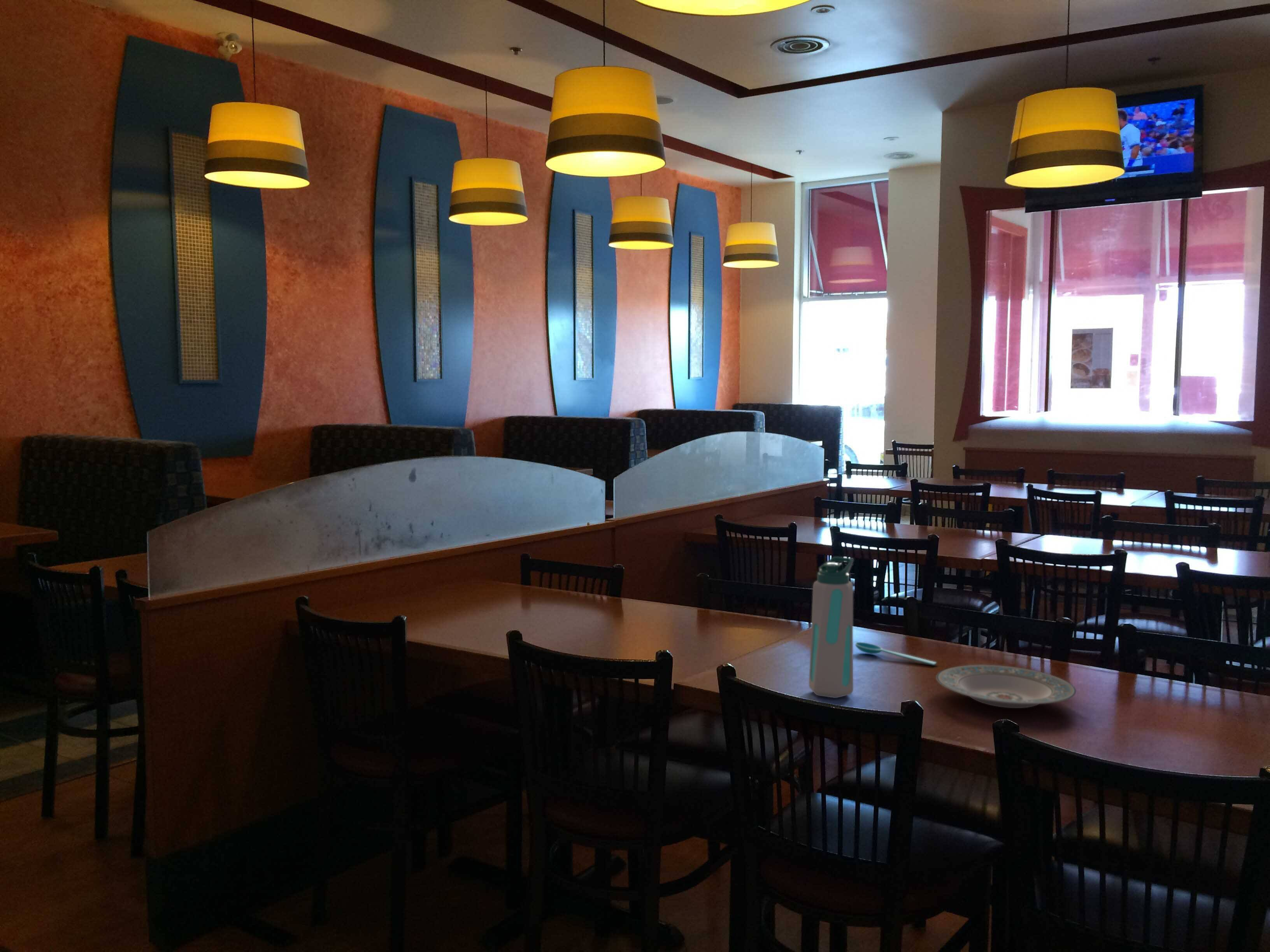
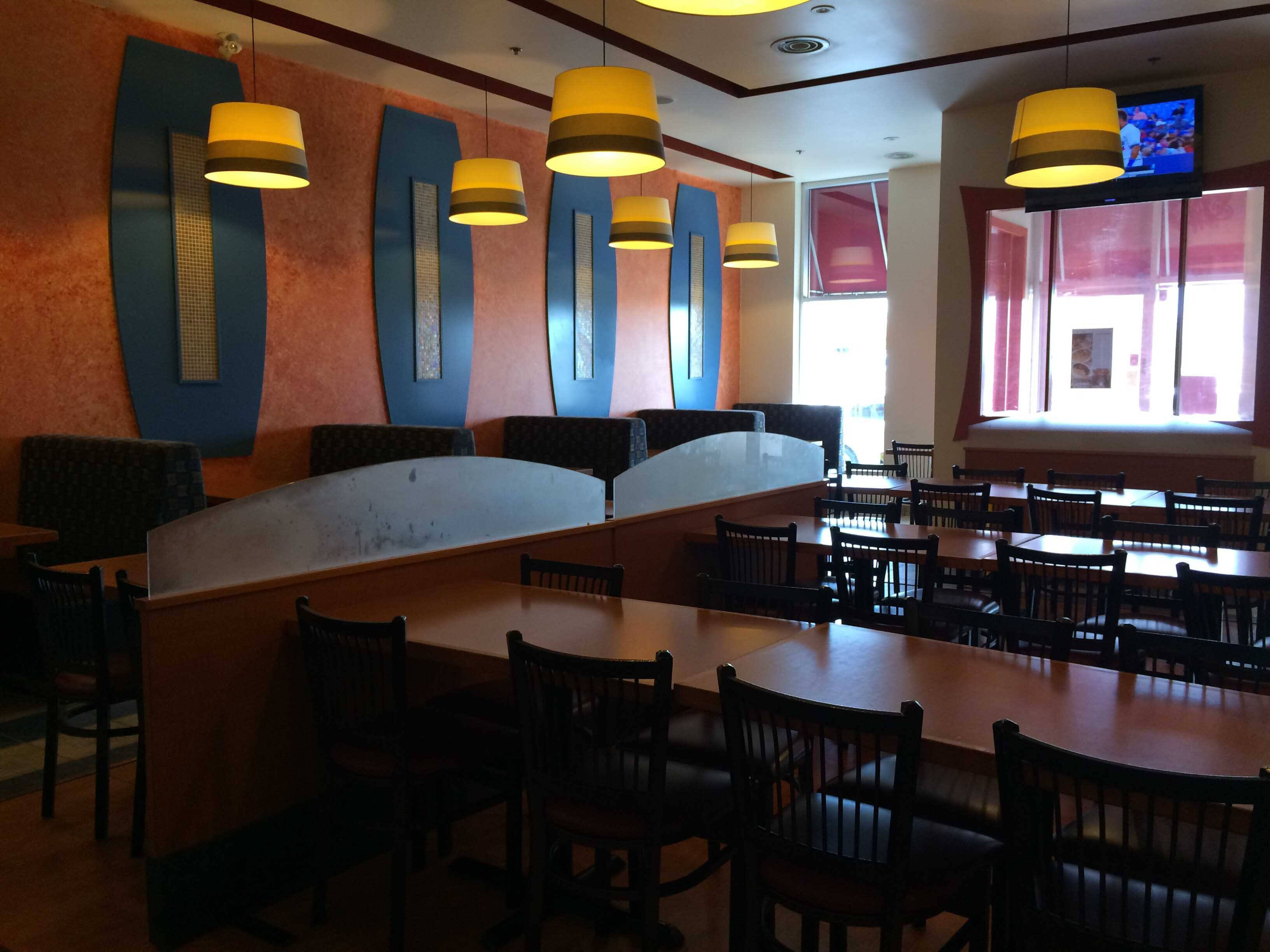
- water bottle (833, 626)
- spoon (894, 653)
- plate (1004, 691)
